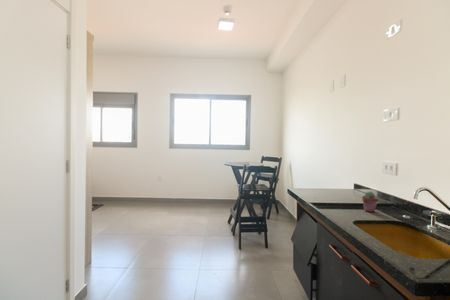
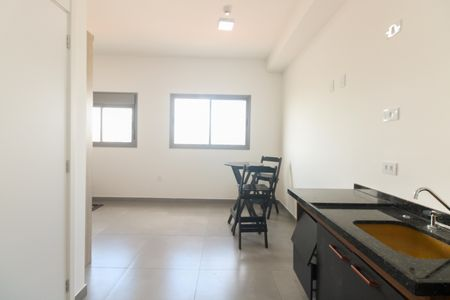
- potted succulent (369, 201)
